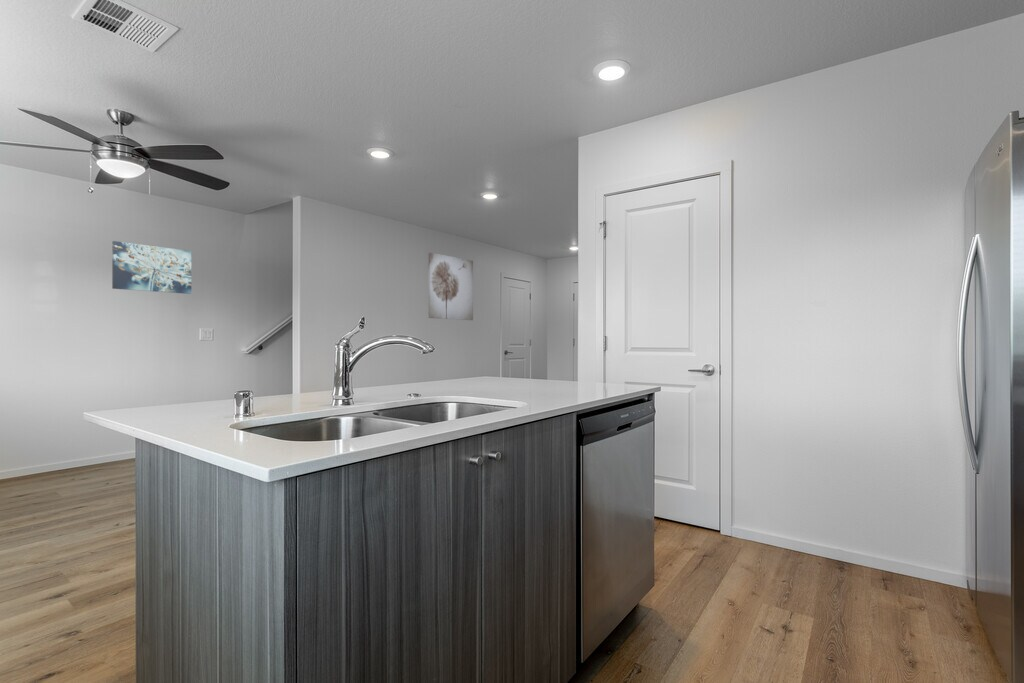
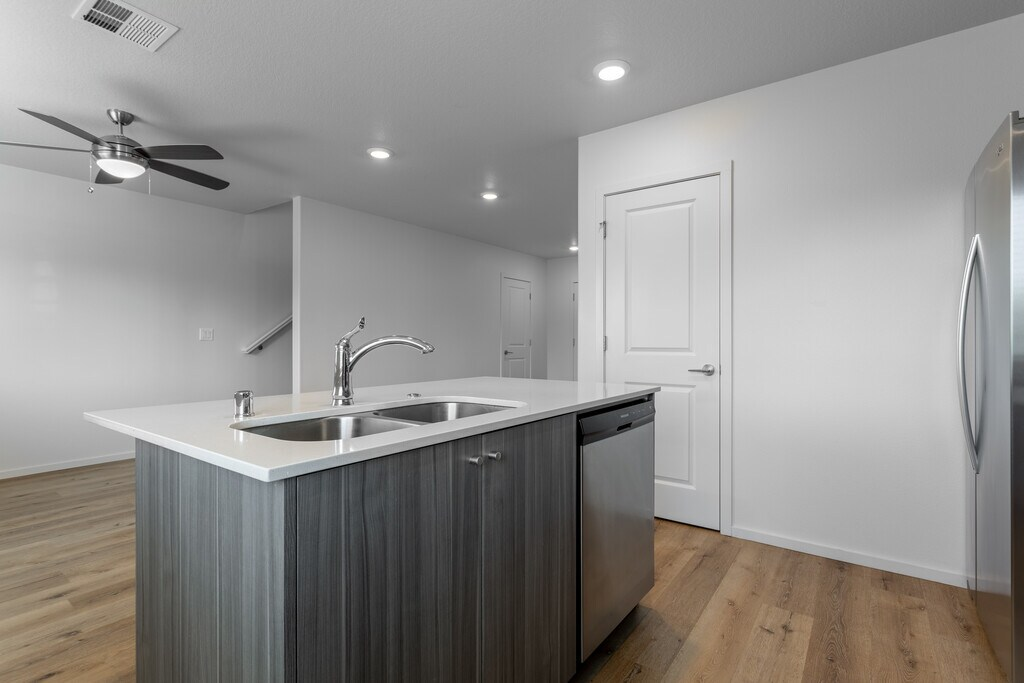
- wall art (153, 268)
- wall art (451, 288)
